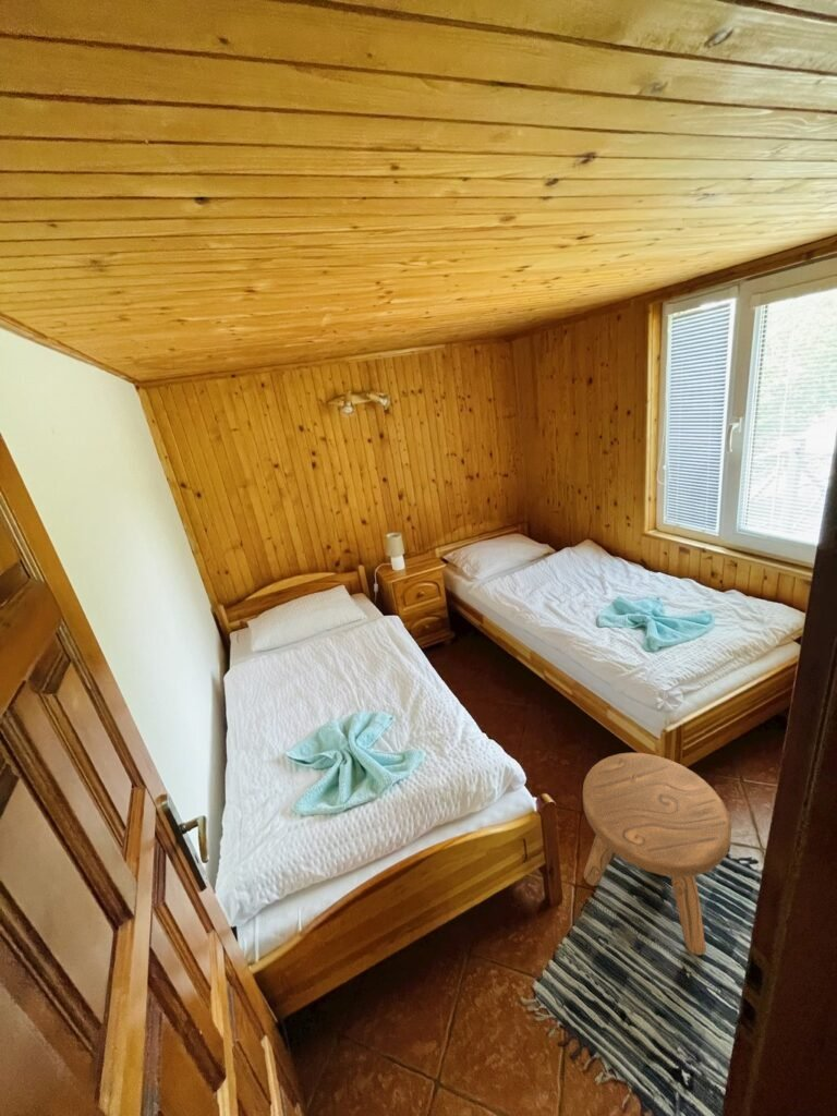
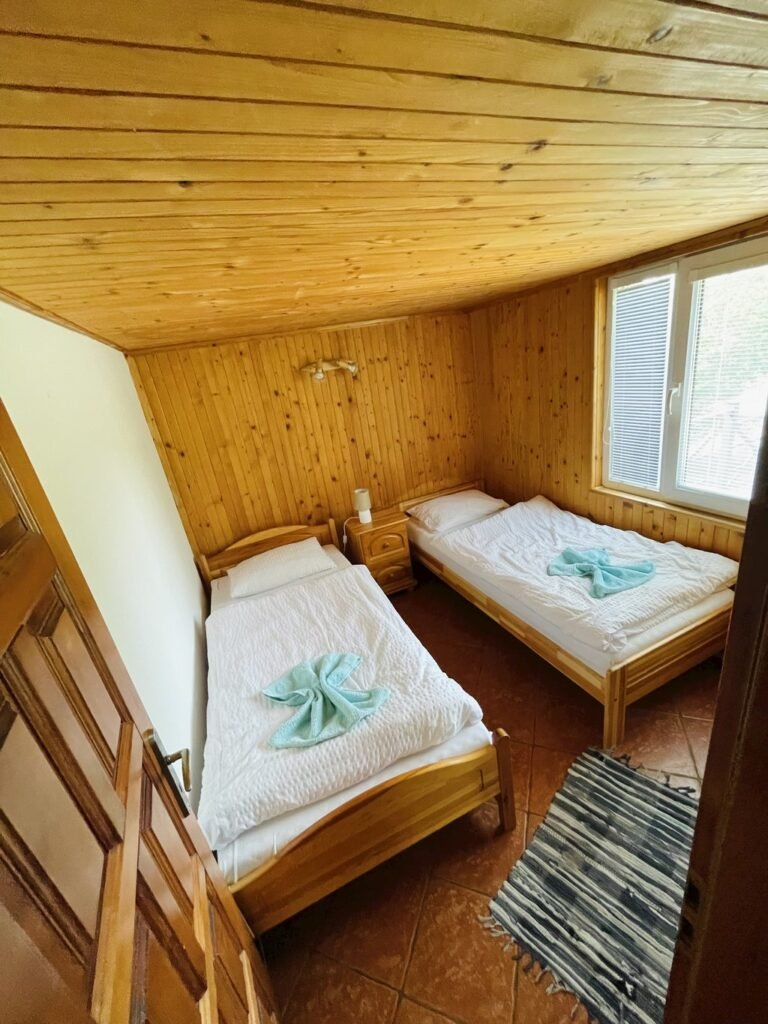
- stool (651, 847)
